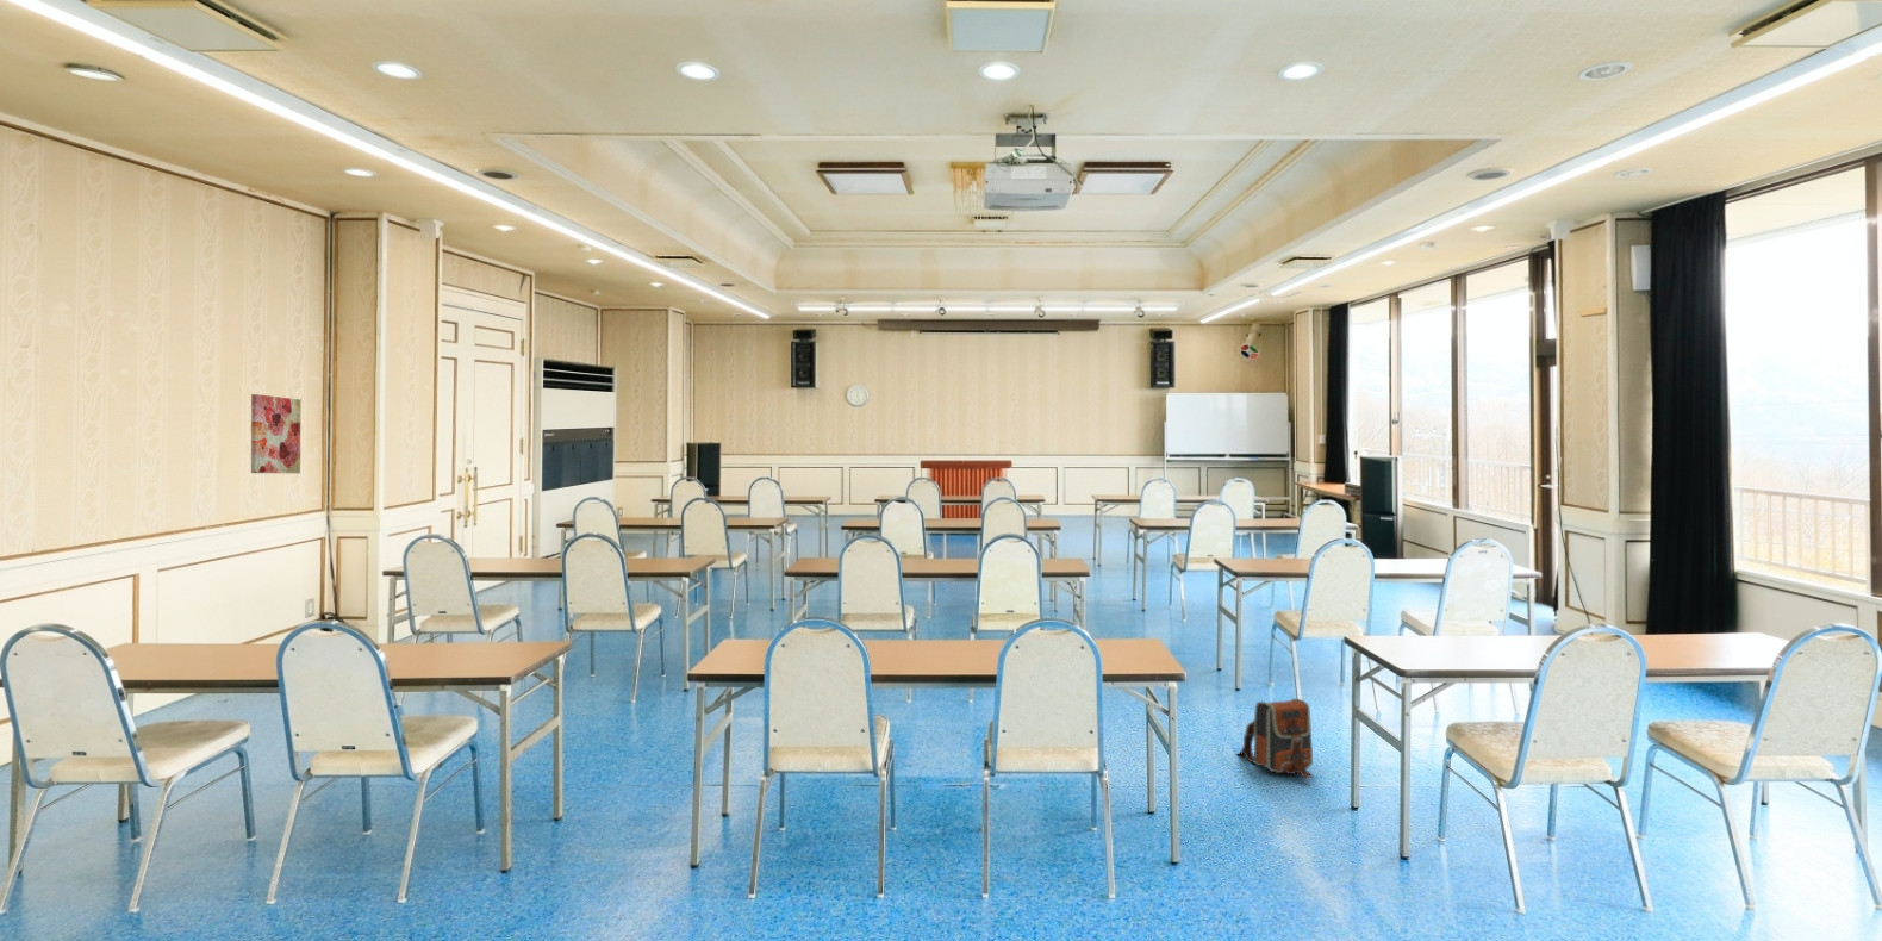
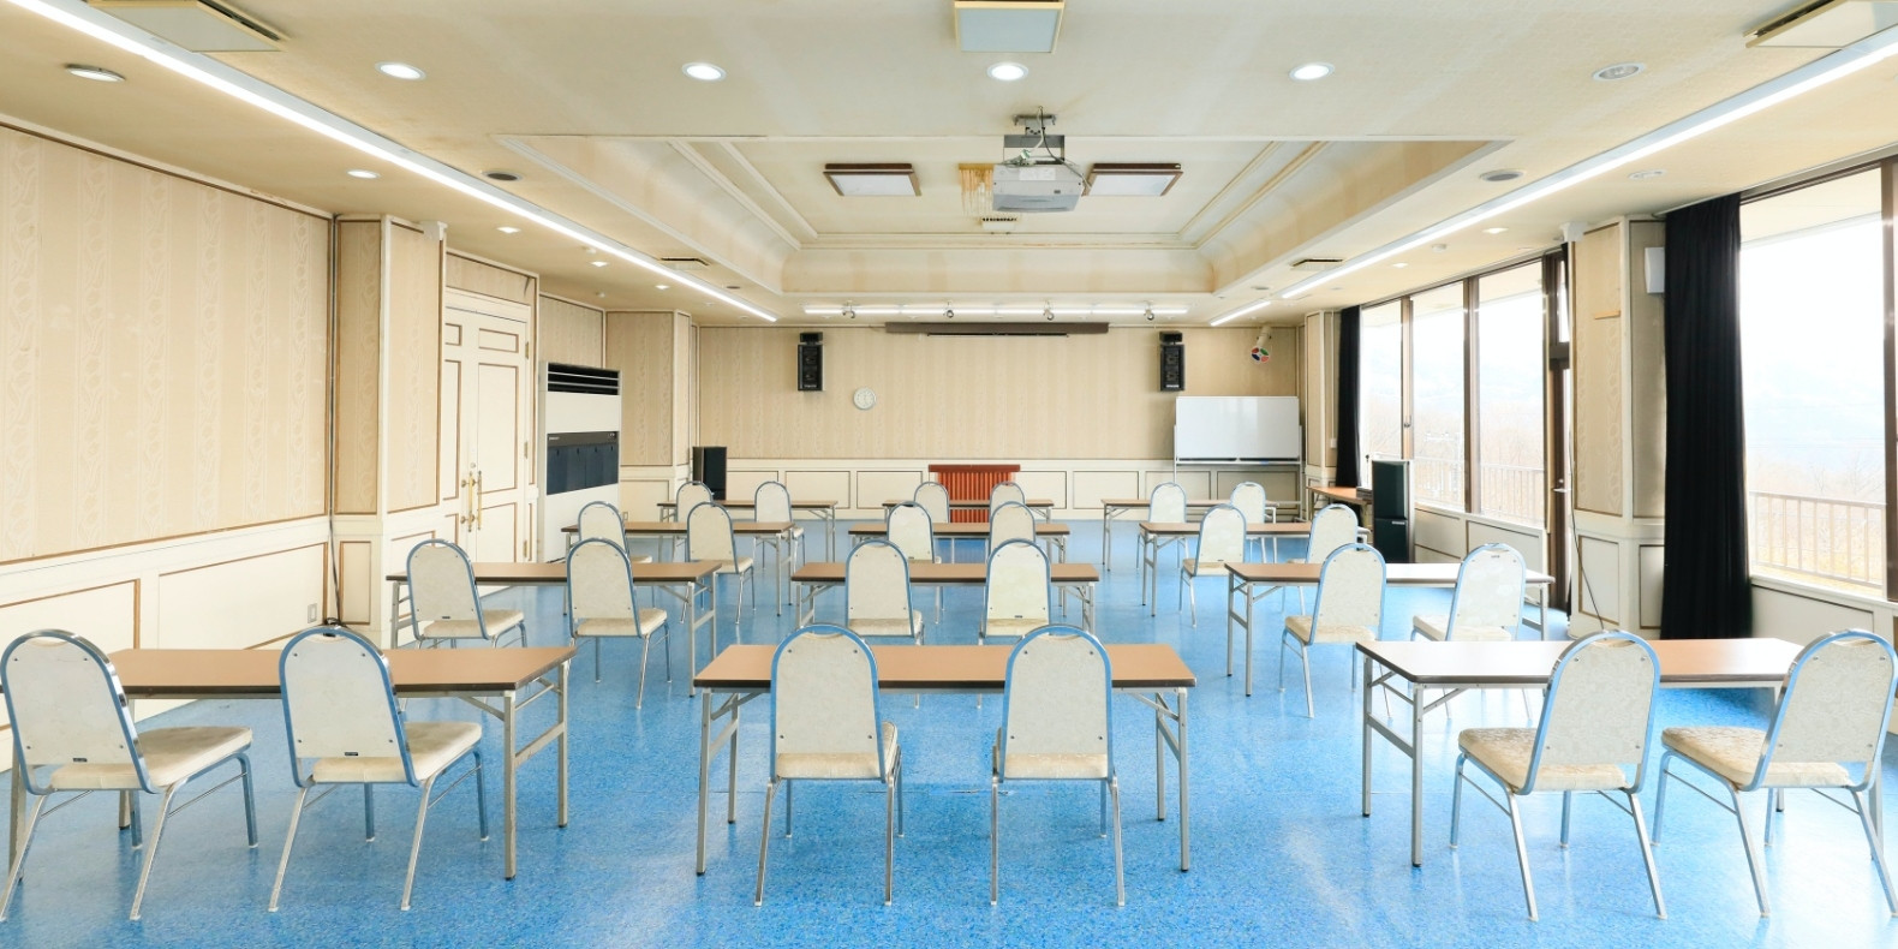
- backpack (1277, 732)
- wall art (276, 434)
